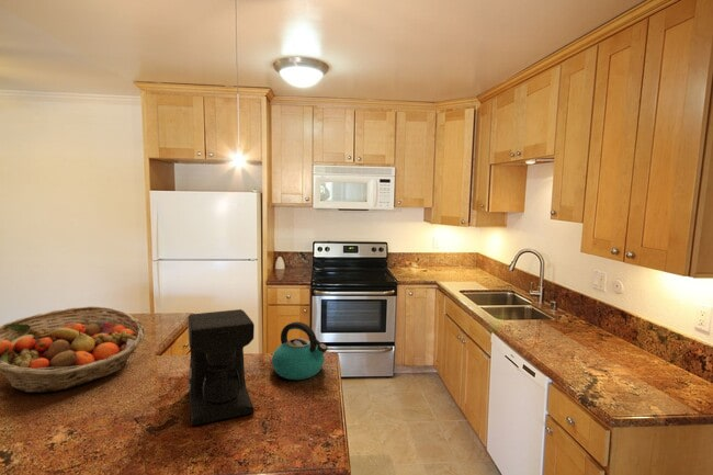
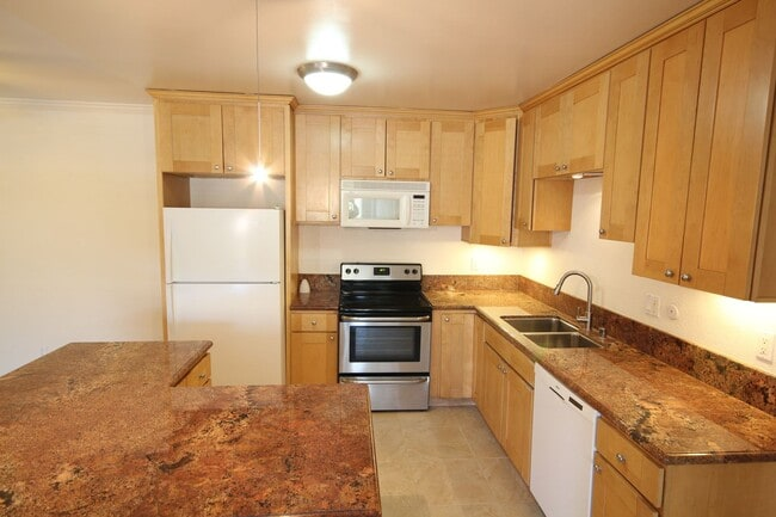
- kettle (301, 348)
- coffee maker (218, 361)
- fruit basket (71, 346)
